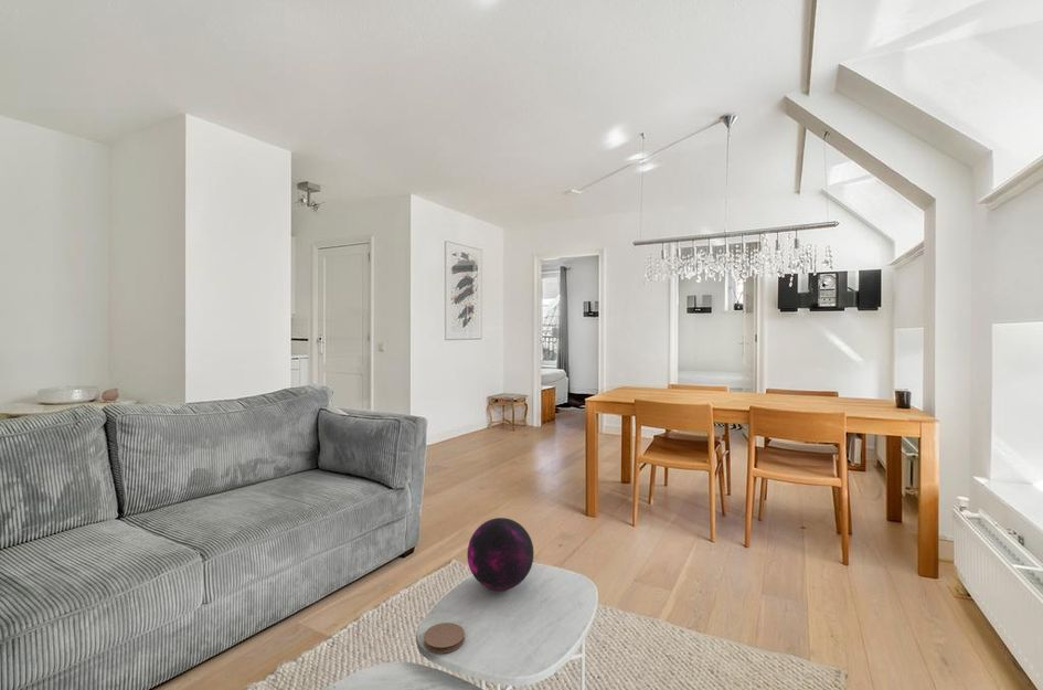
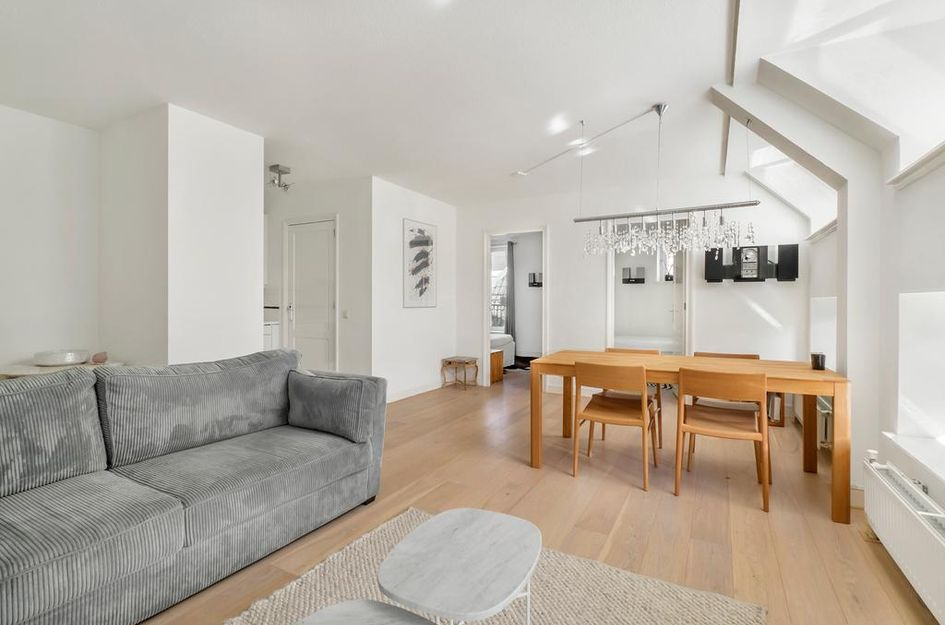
- coaster (444, 637)
- decorative orb (500, 552)
